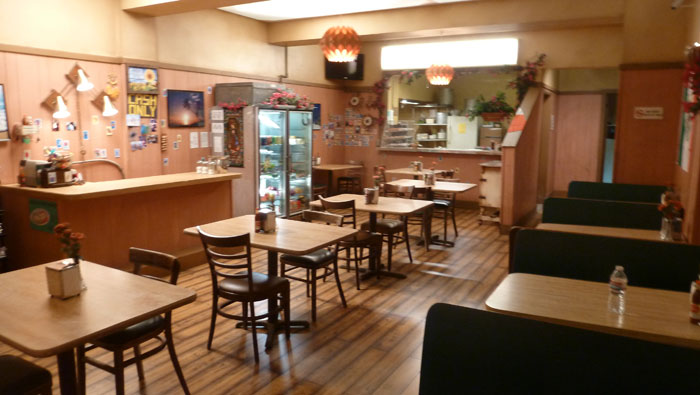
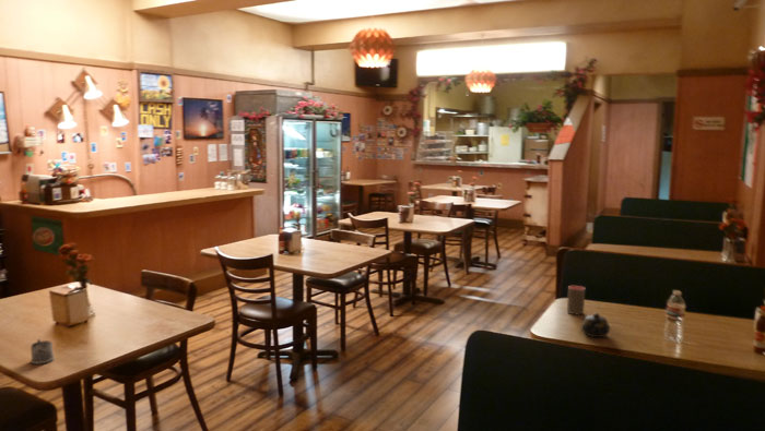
+ cup (576, 300)
+ teapot (596, 324)
+ tea glass holder (40, 348)
